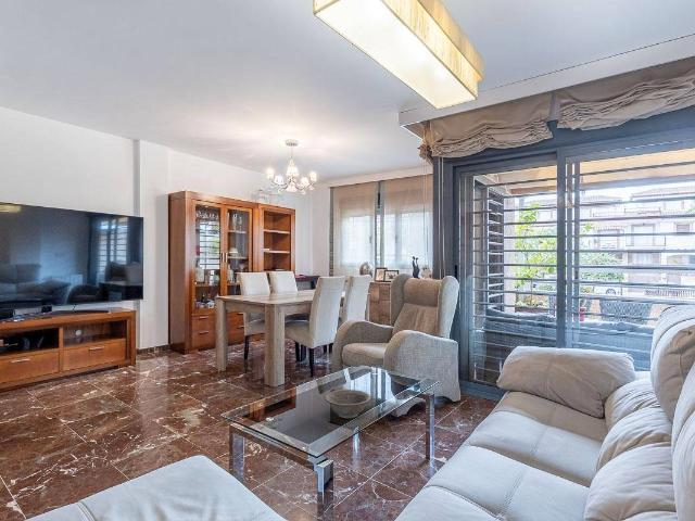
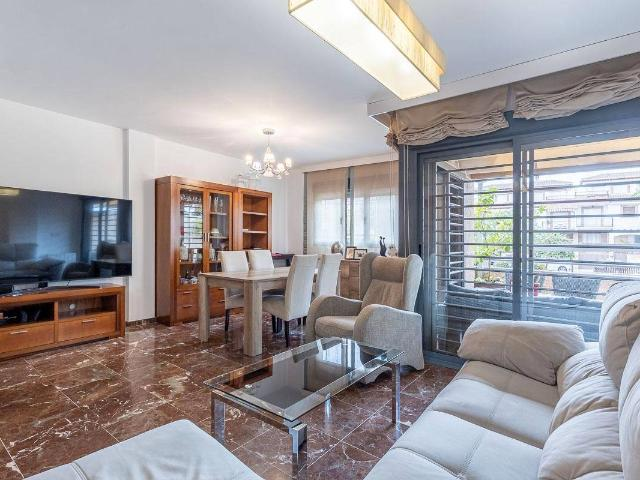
- decorative bowl (348, 405)
